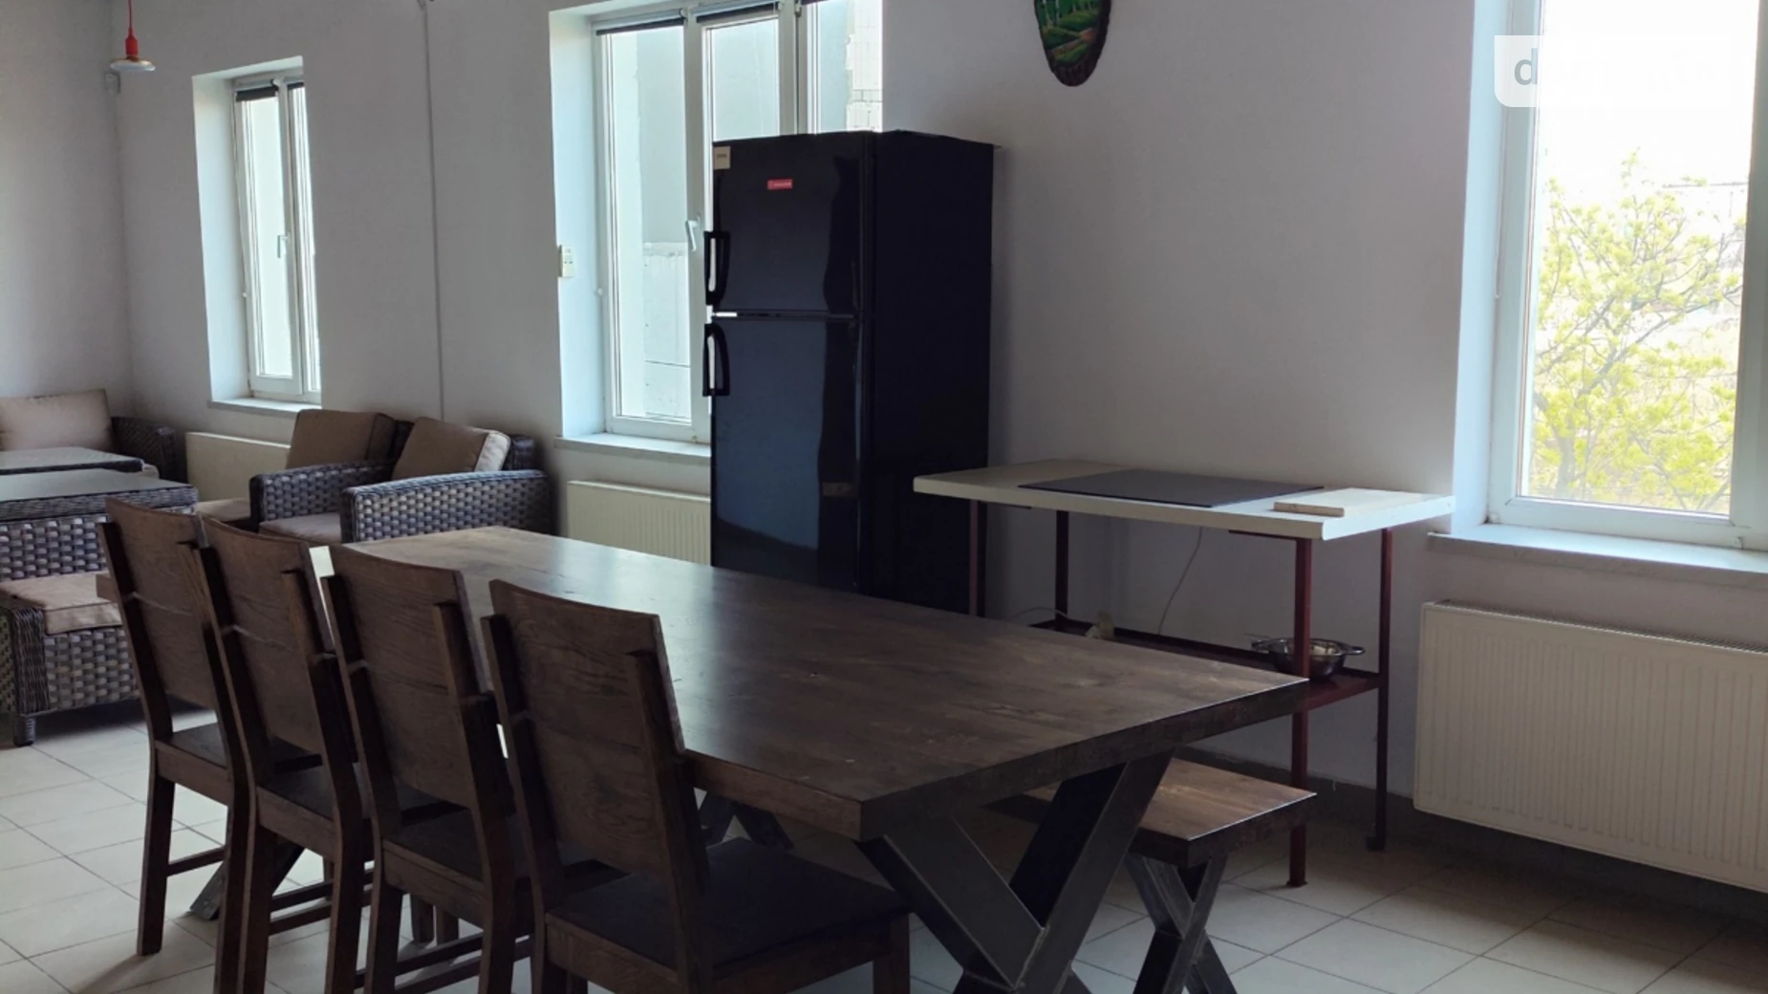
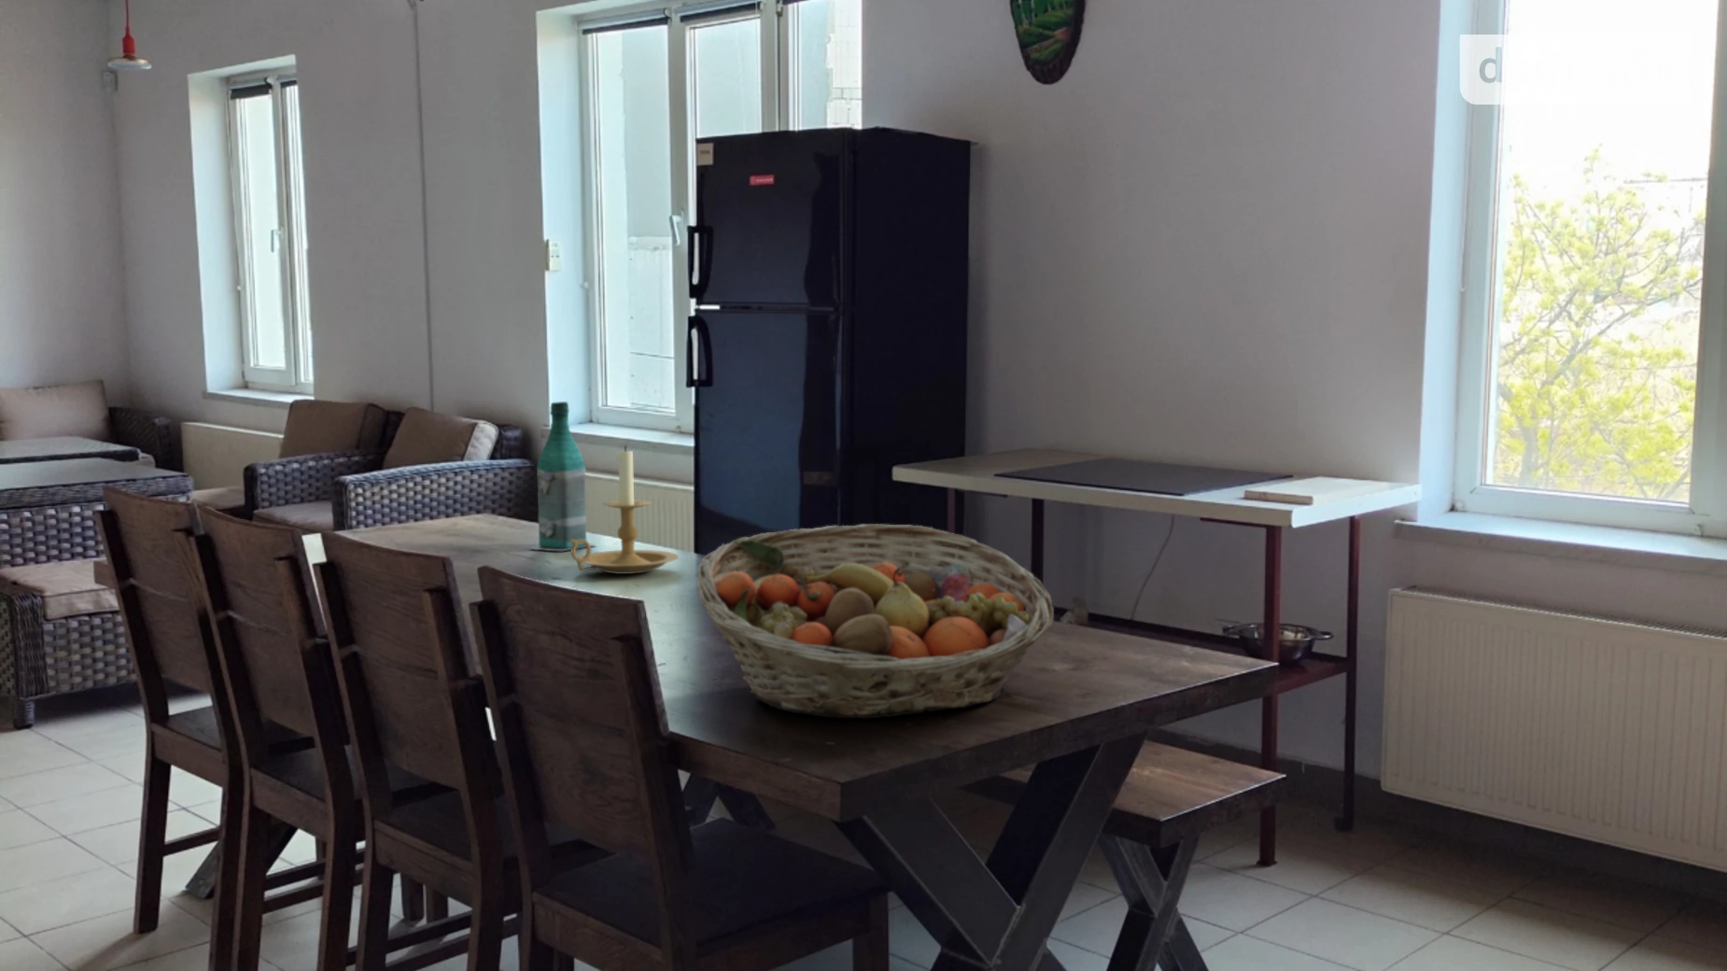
+ candle holder (626, 507)
+ bottle (560, 474)
+ fruit basket (874, 615)
